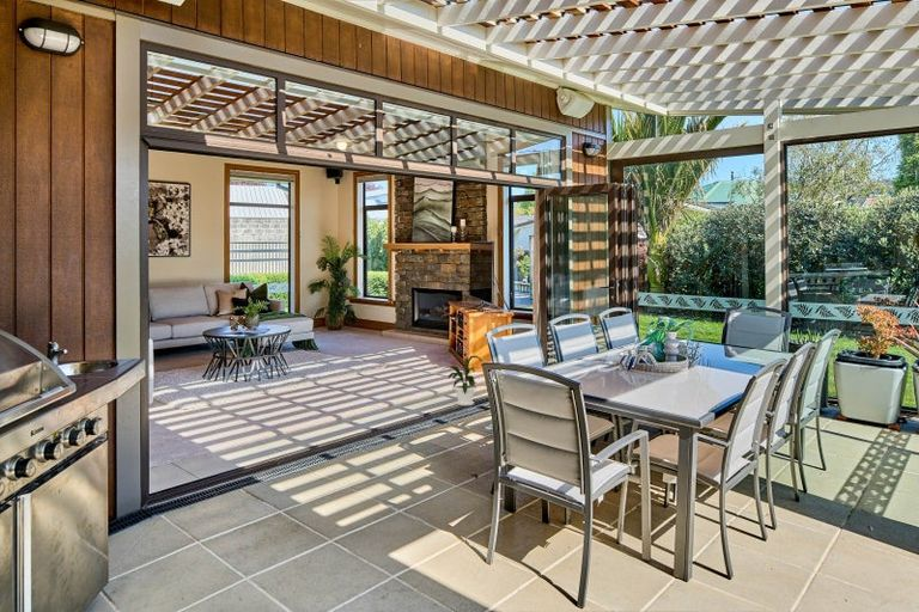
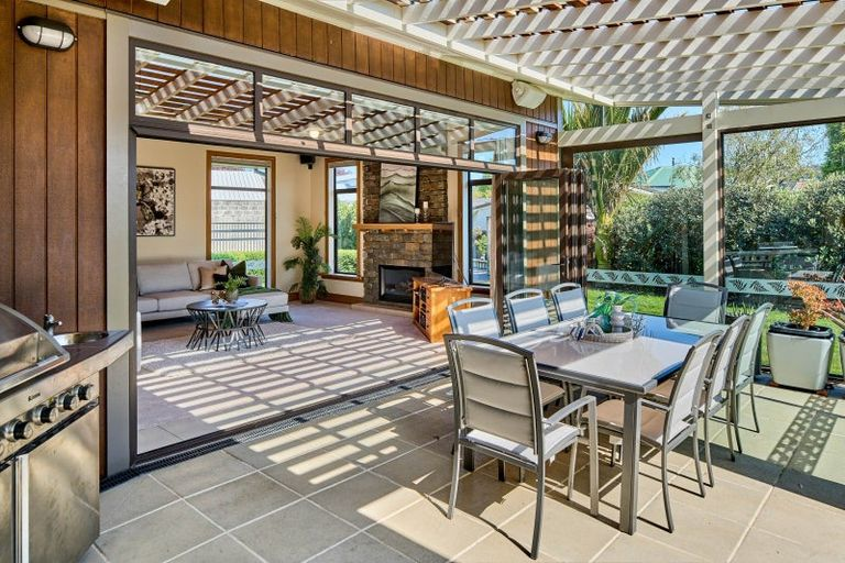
- house plant (462, 377)
